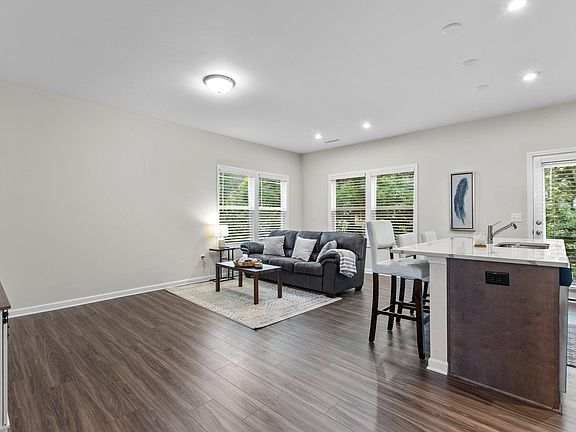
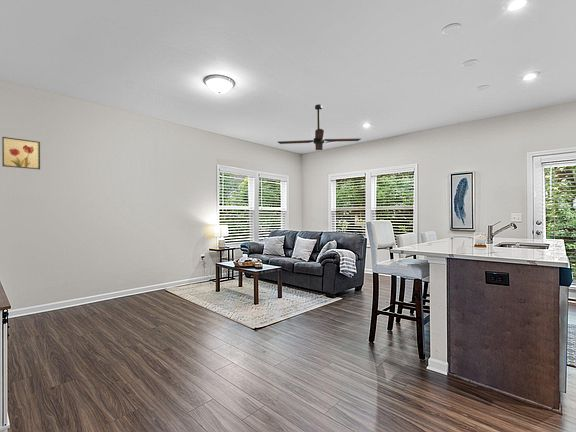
+ ceiling fan (318, 124)
+ wall art (21, 153)
